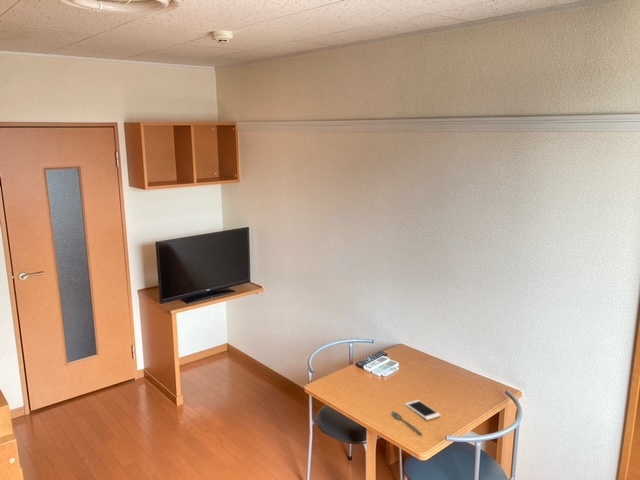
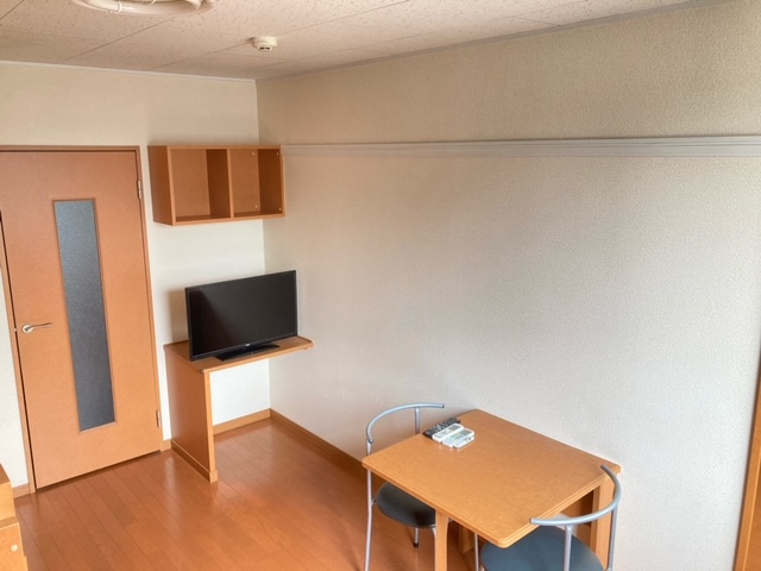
- spoon (406, 422)
- cell phone (422, 409)
